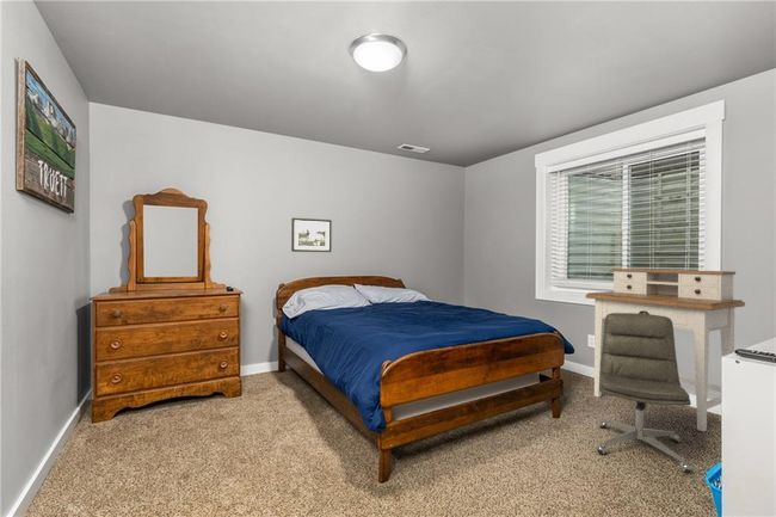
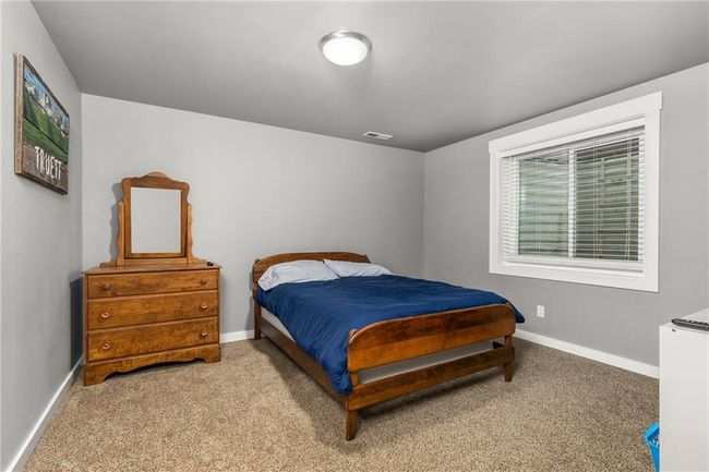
- picture frame (312, 235)
- chair (639, 382)
- desk (673, 327)
